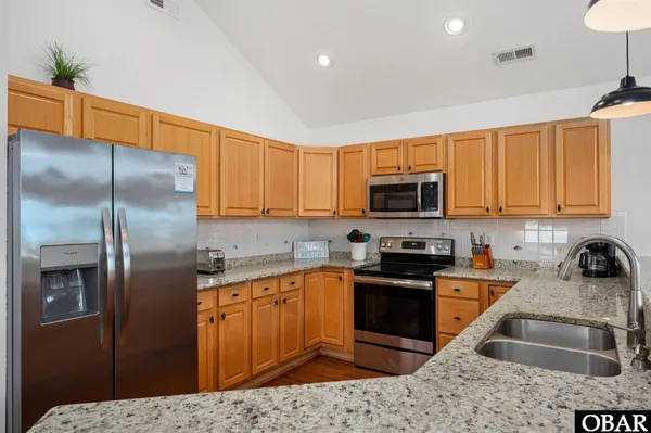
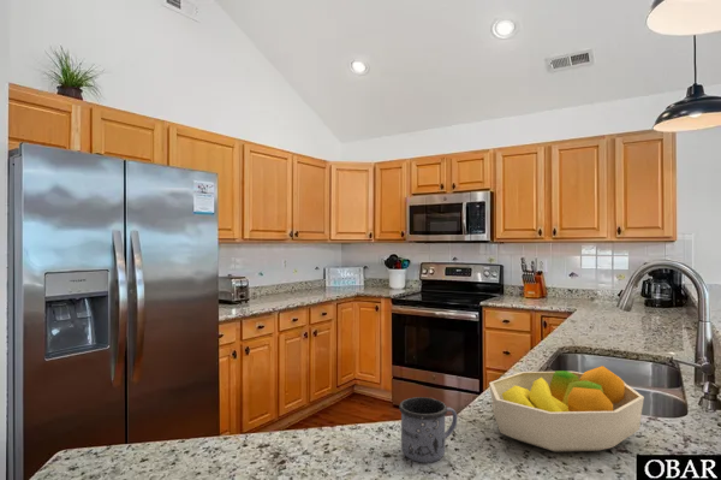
+ mug (429, 427)
+ fruit bowl (562, 401)
